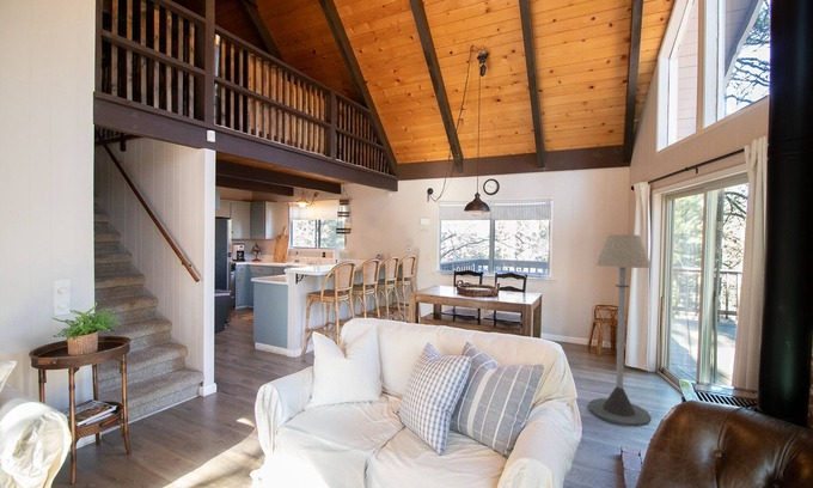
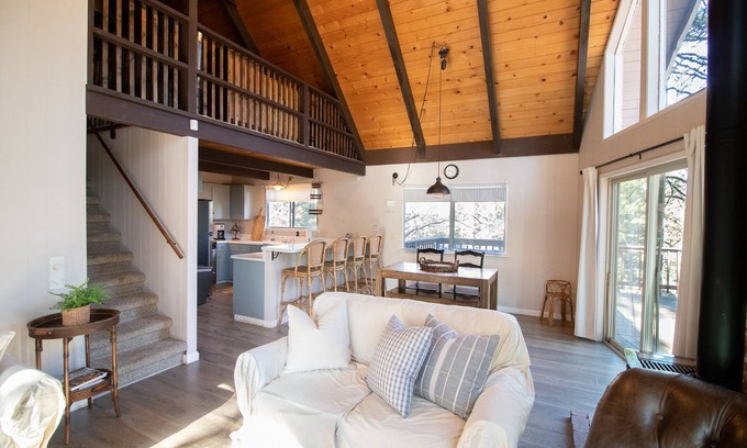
- floor lamp (621, 324)
